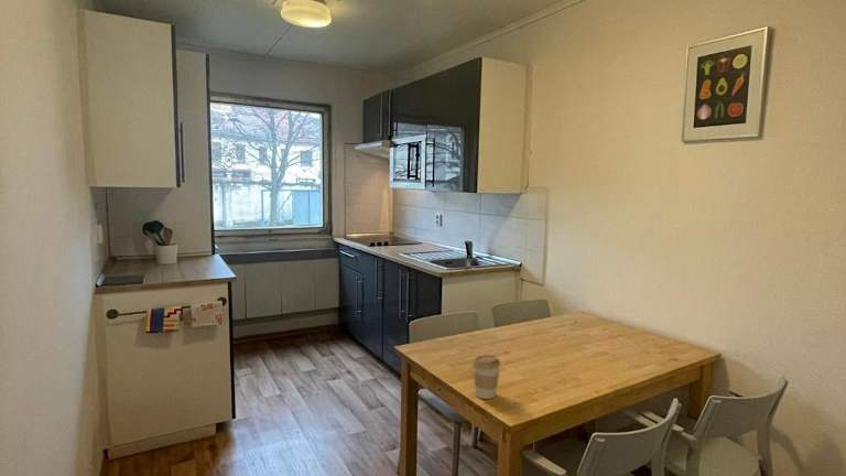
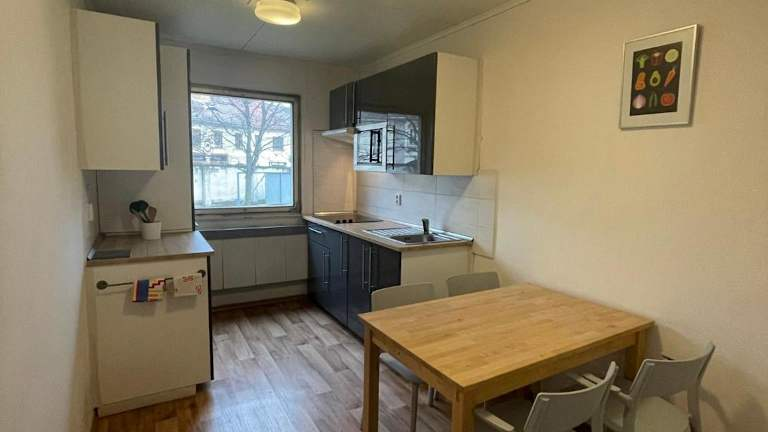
- coffee cup (486, 376)
